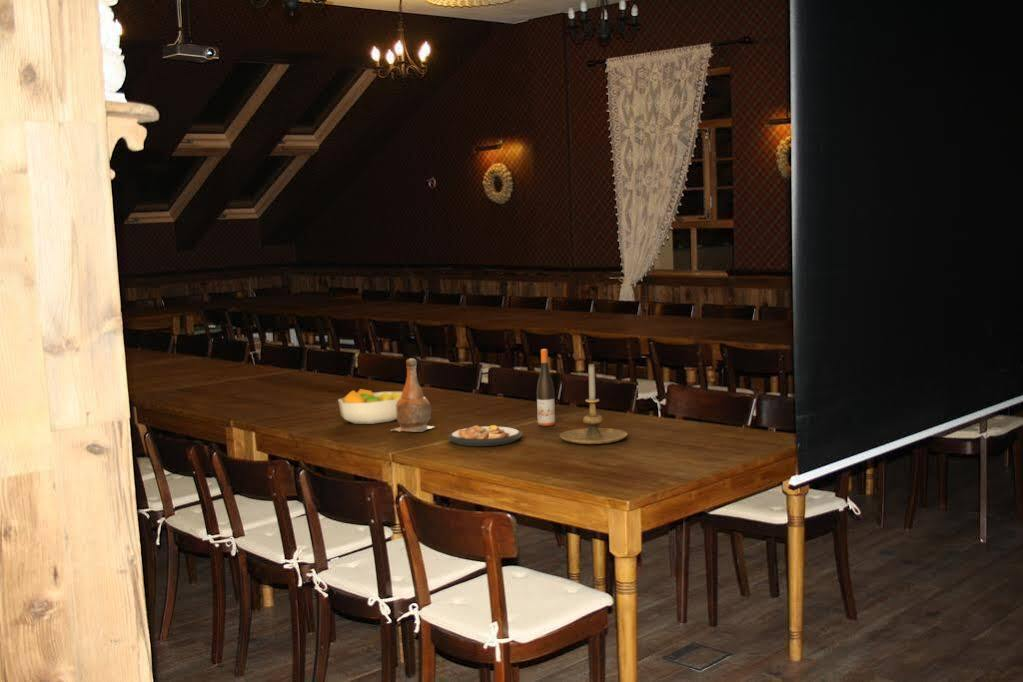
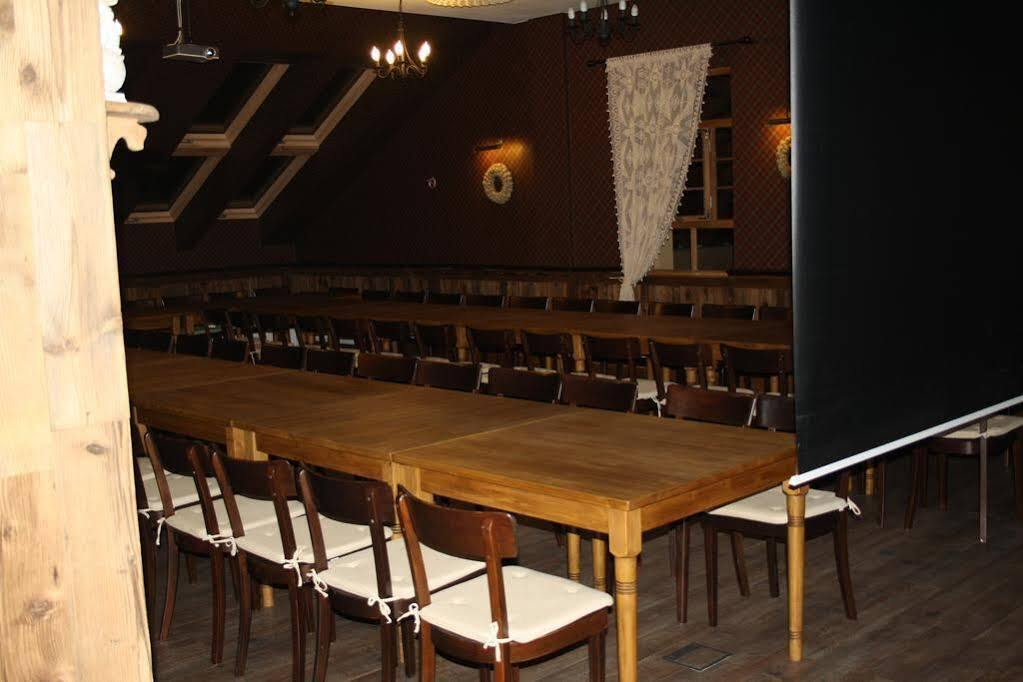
- fruit bowl (375, 403)
- bottle (411, 394)
- wine bottle (545, 386)
- candle holder (592, 401)
- plate (485, 433)
